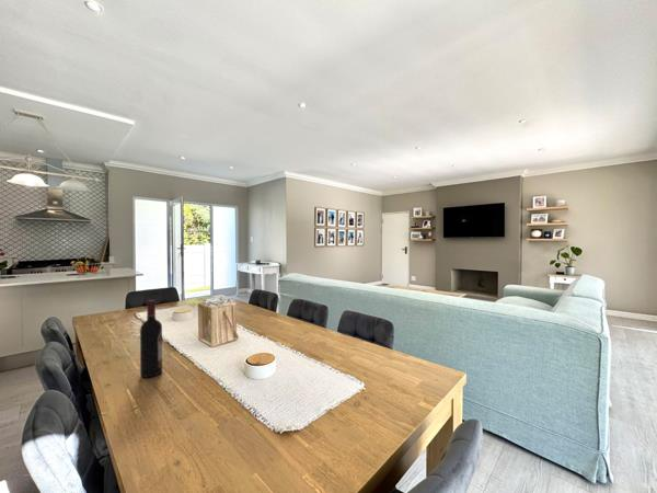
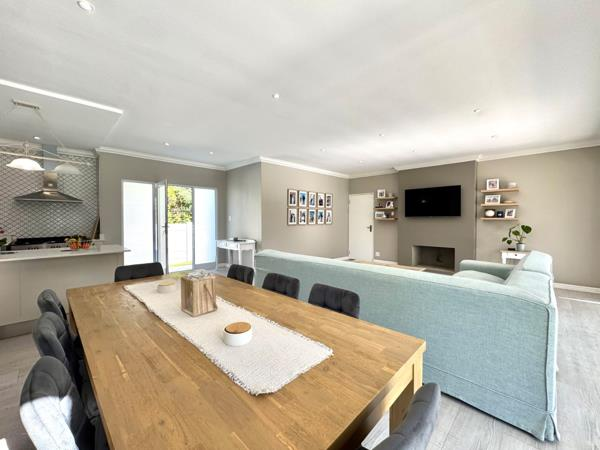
- wine bottle (151, 336)
